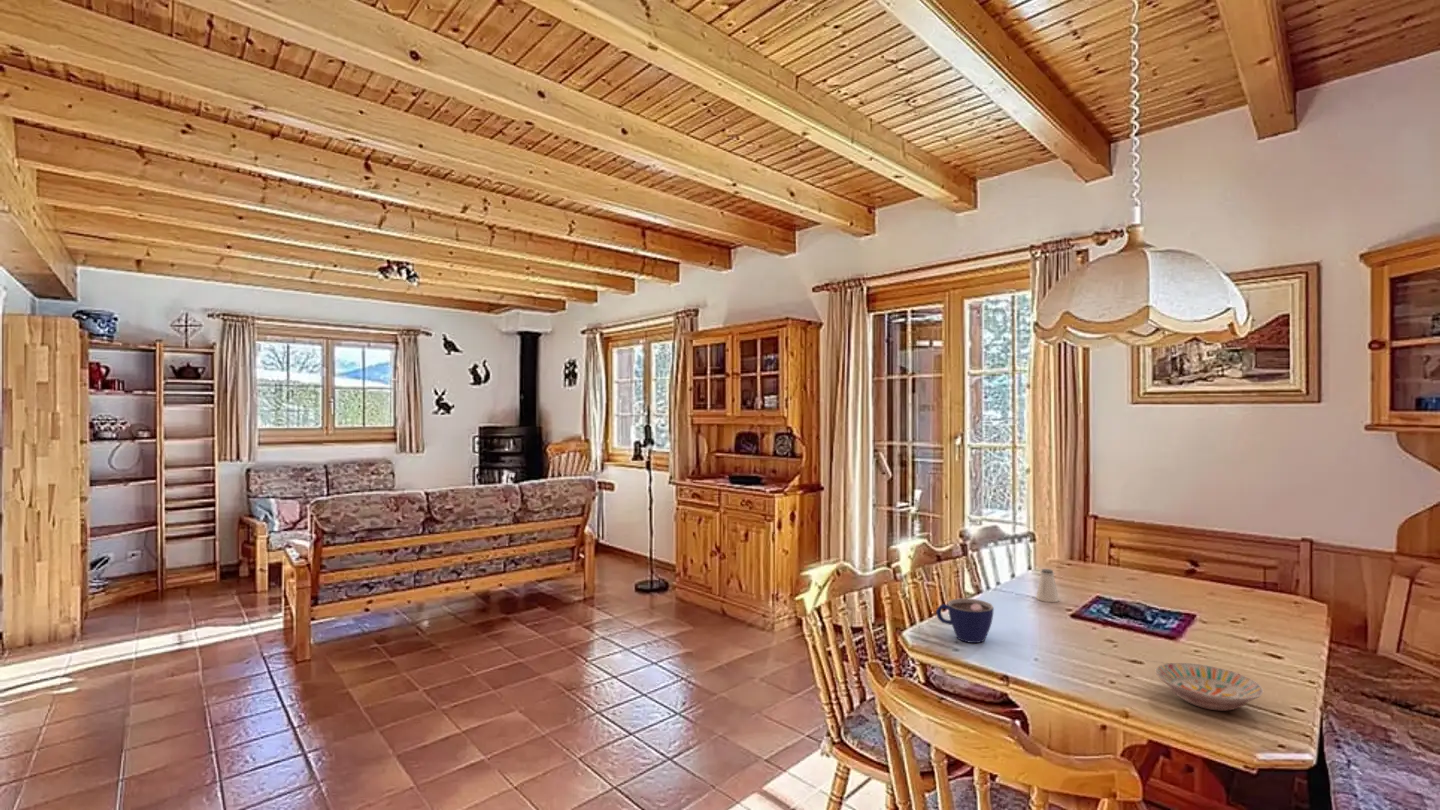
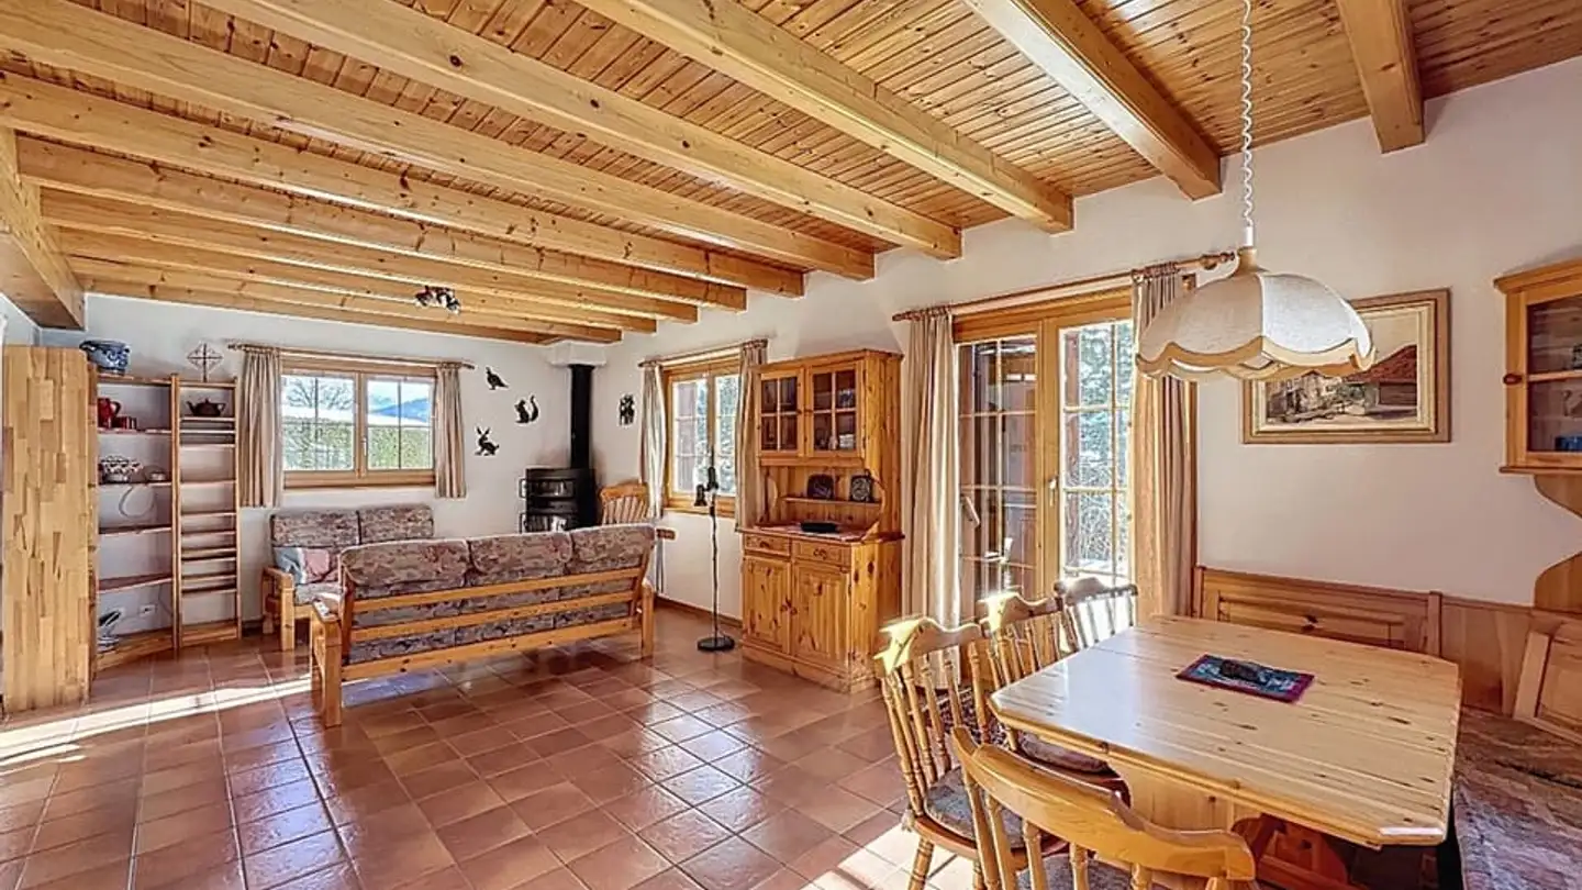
- saltshaker (1047, 584)
- bowl (1207, 690)
- cup (963, 619)
